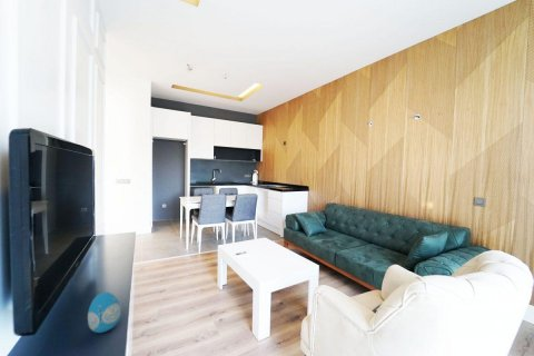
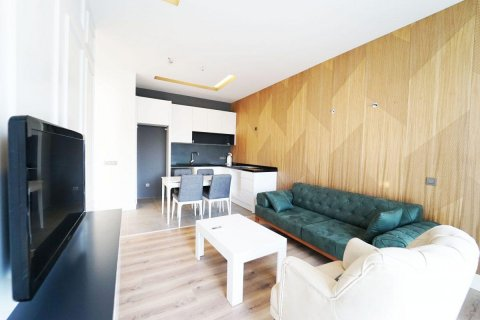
- decorative egg (105, 312)
